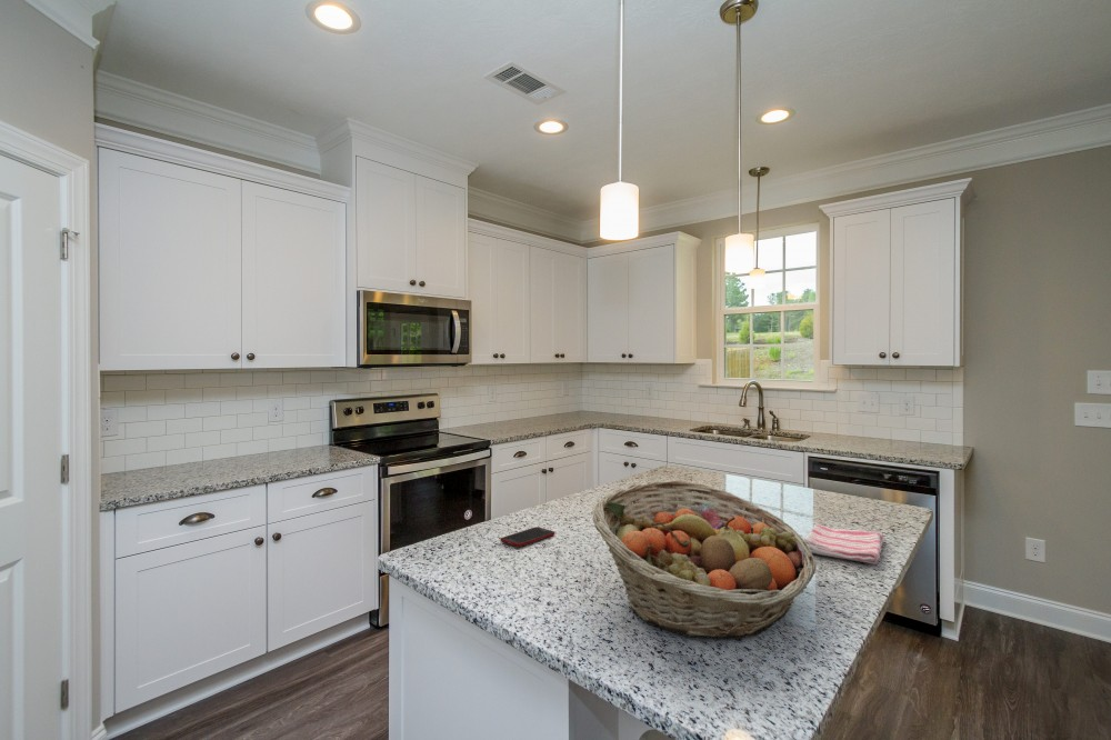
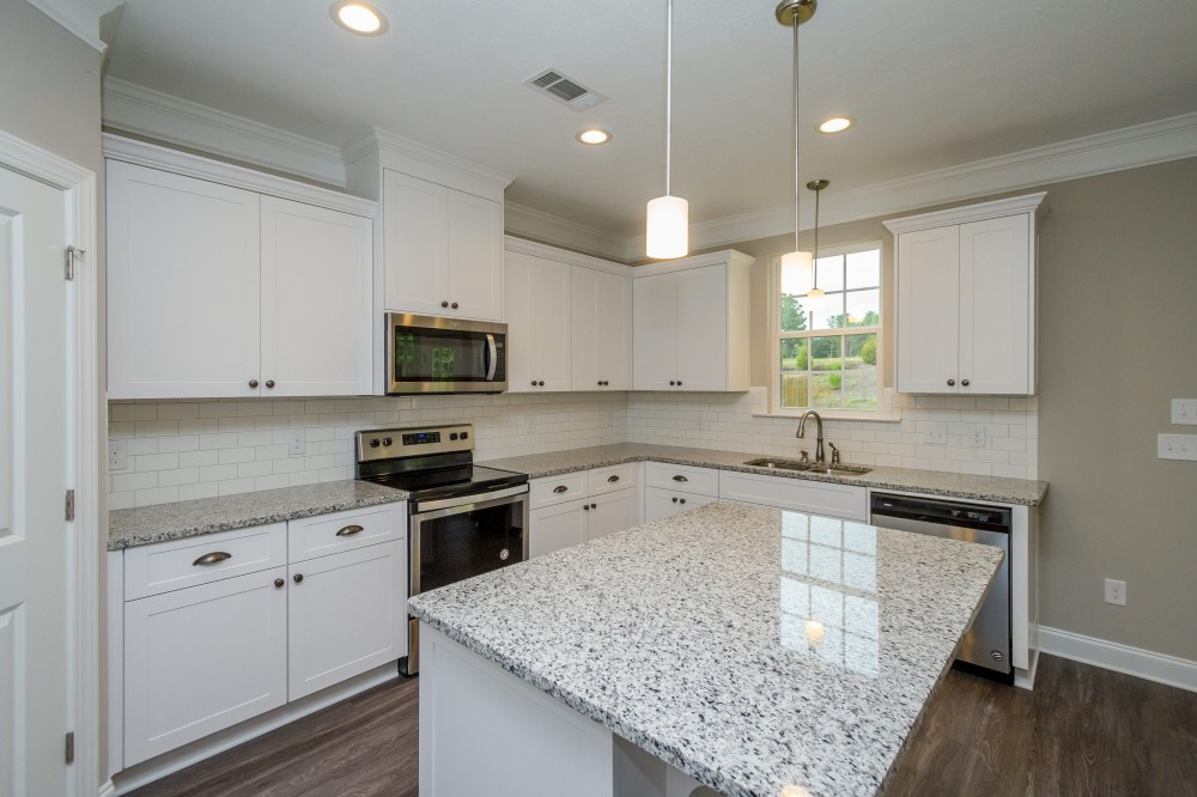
- dish towel (843, 540)
- fruit basket (702, 548)
- cell phone (528, 537)
